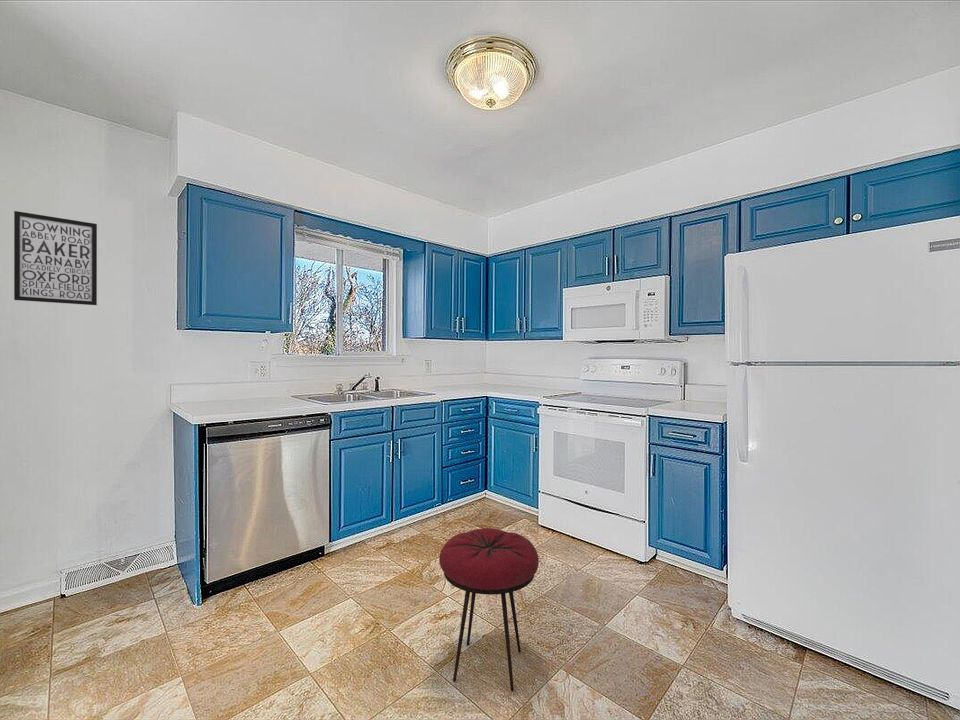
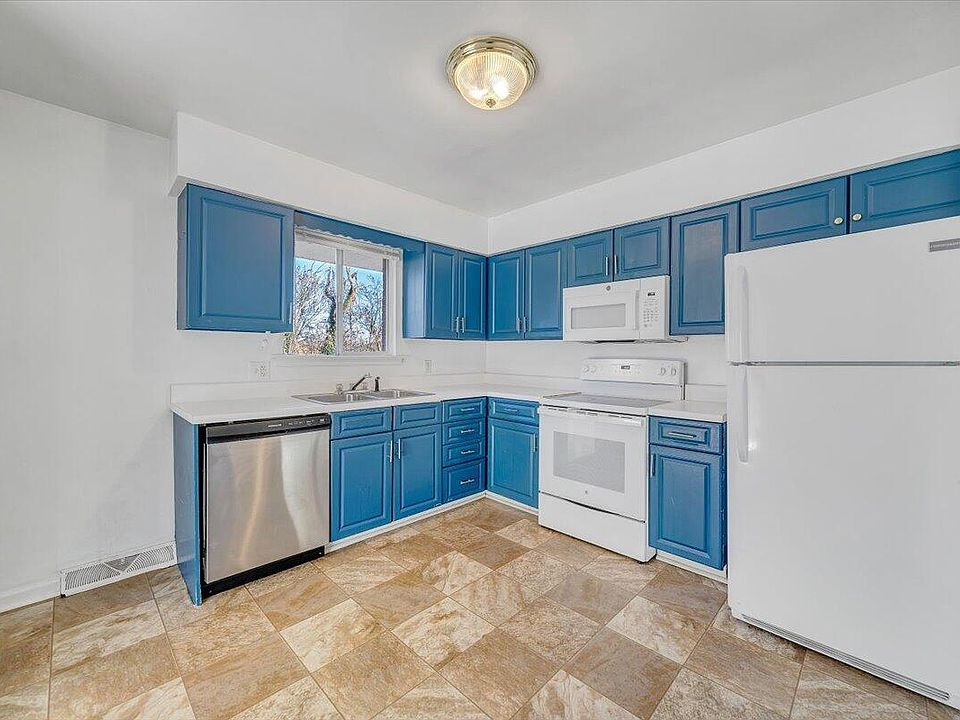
- stool (488, 594)
- wall art (57, 260)
